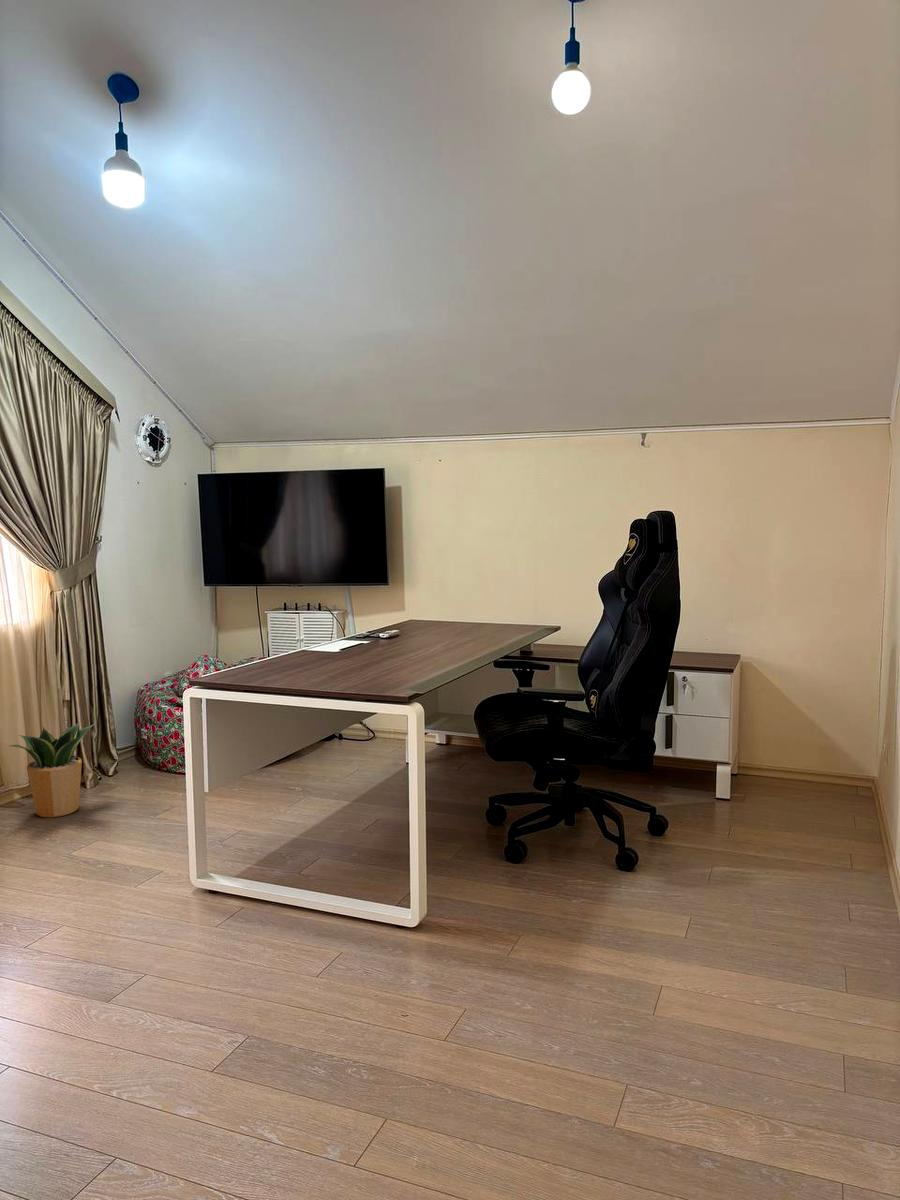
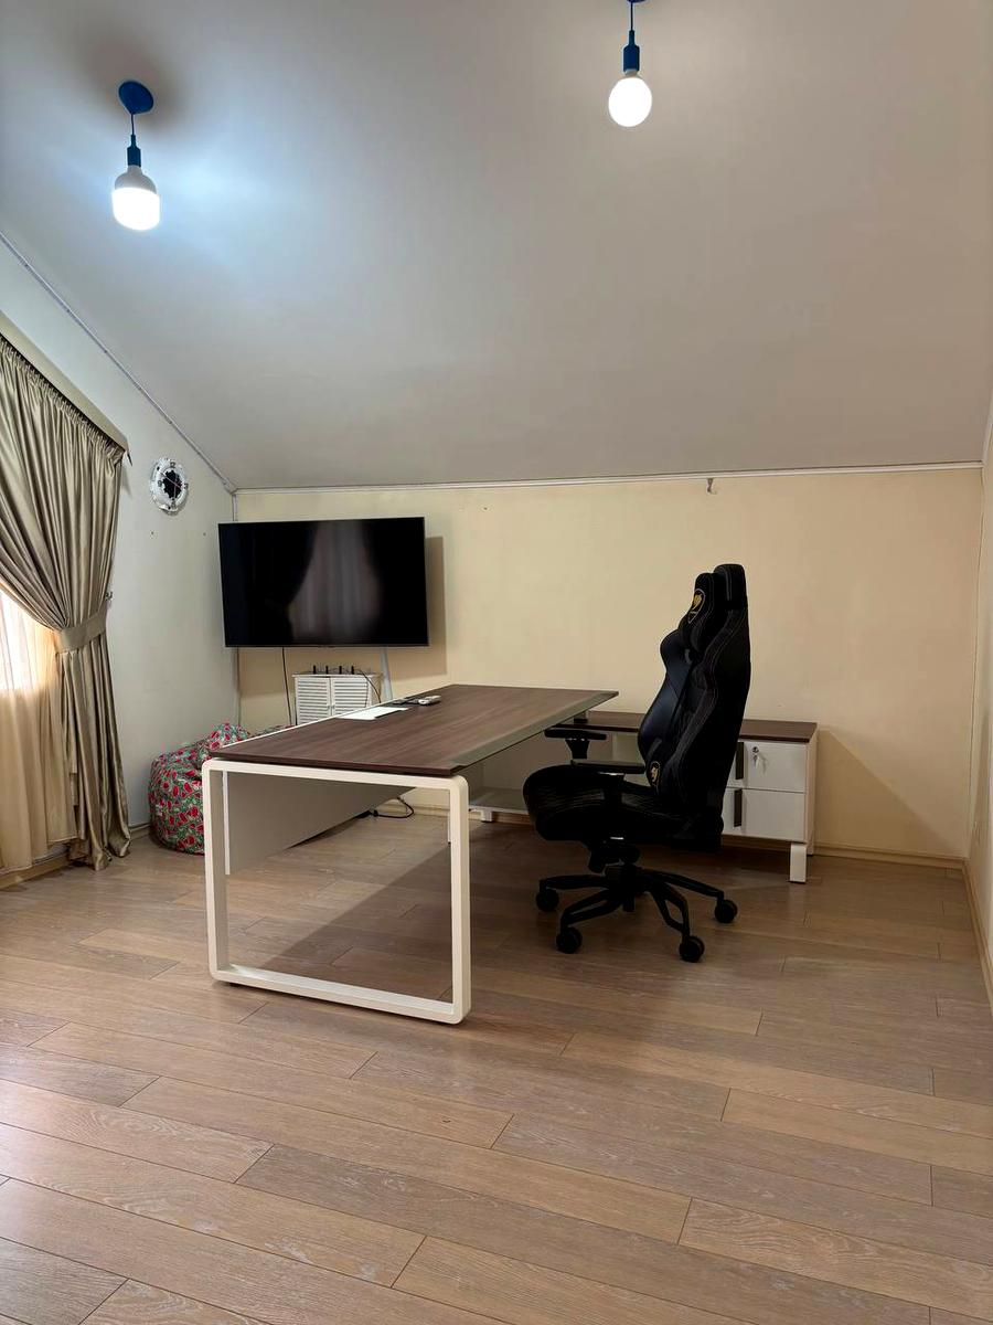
- potted plant (59, 768)
